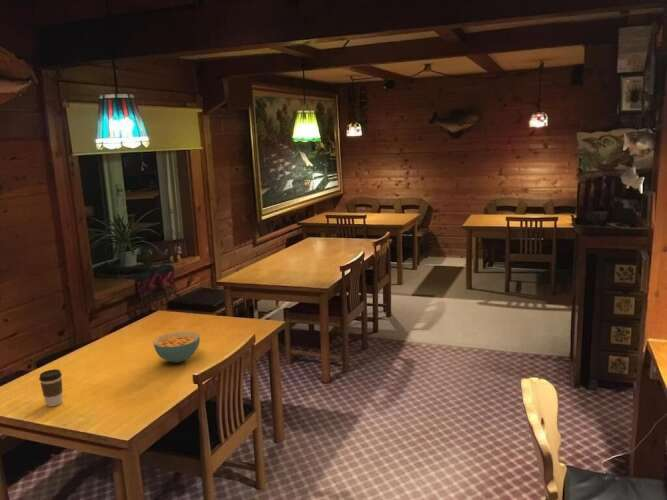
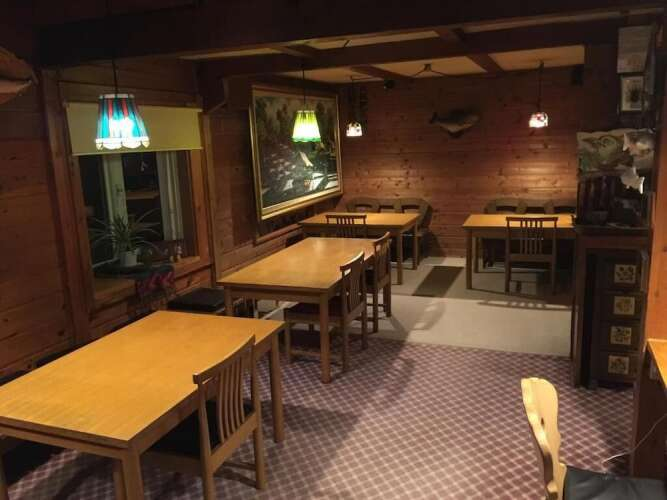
- coffee cup (52, 388)
- cereal bowl (177, 349)
